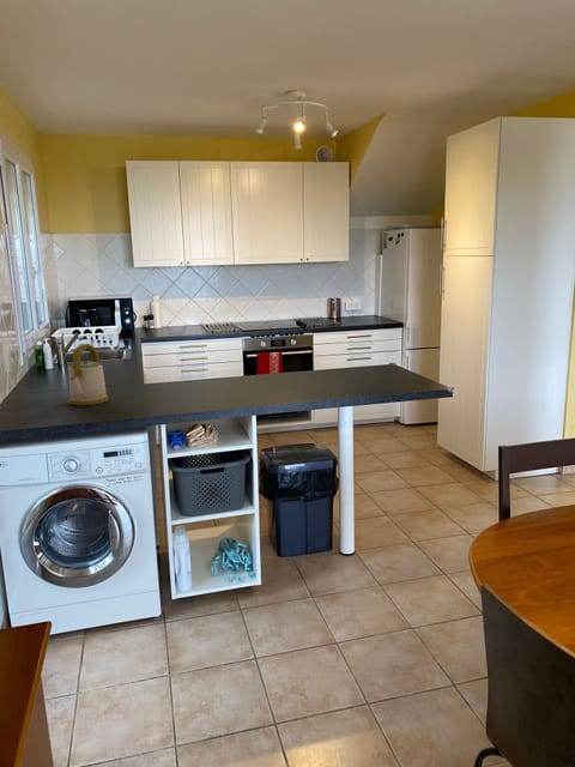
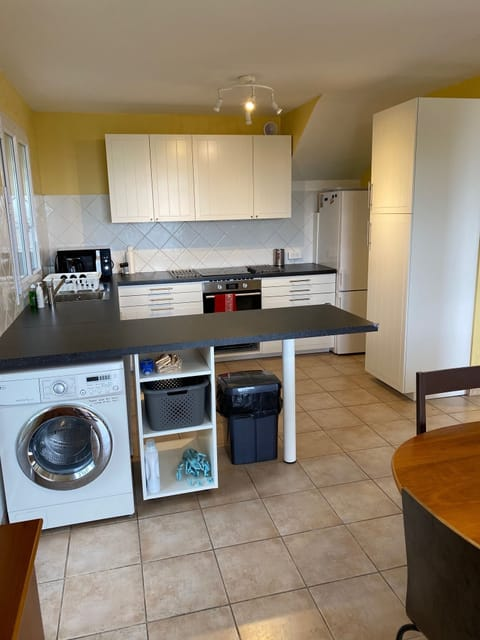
- kettle (84, 373)
